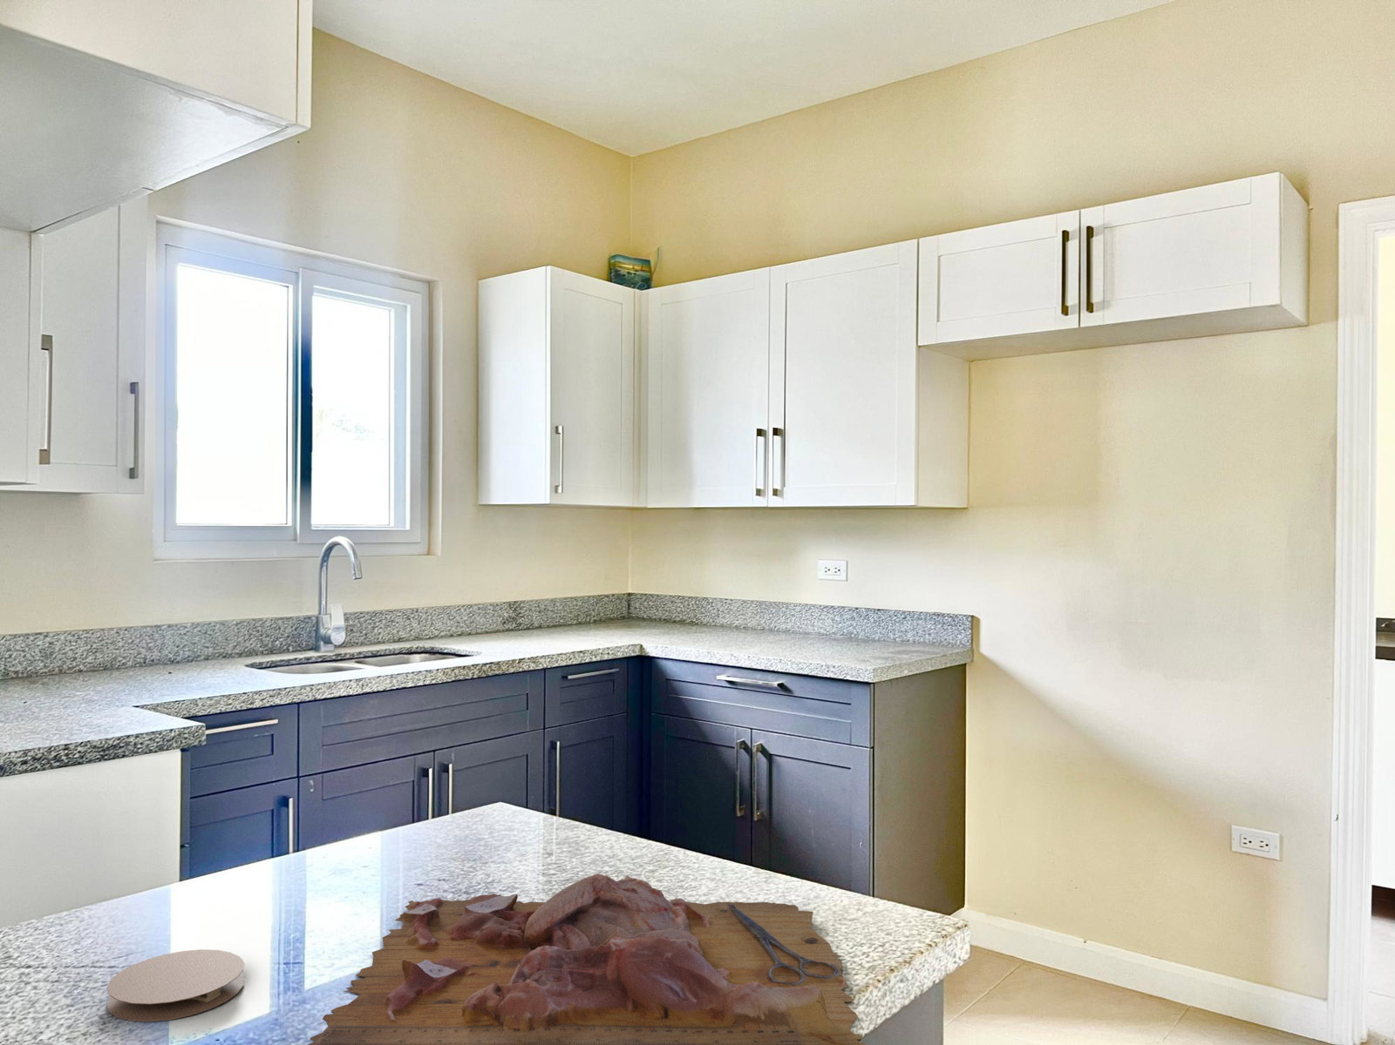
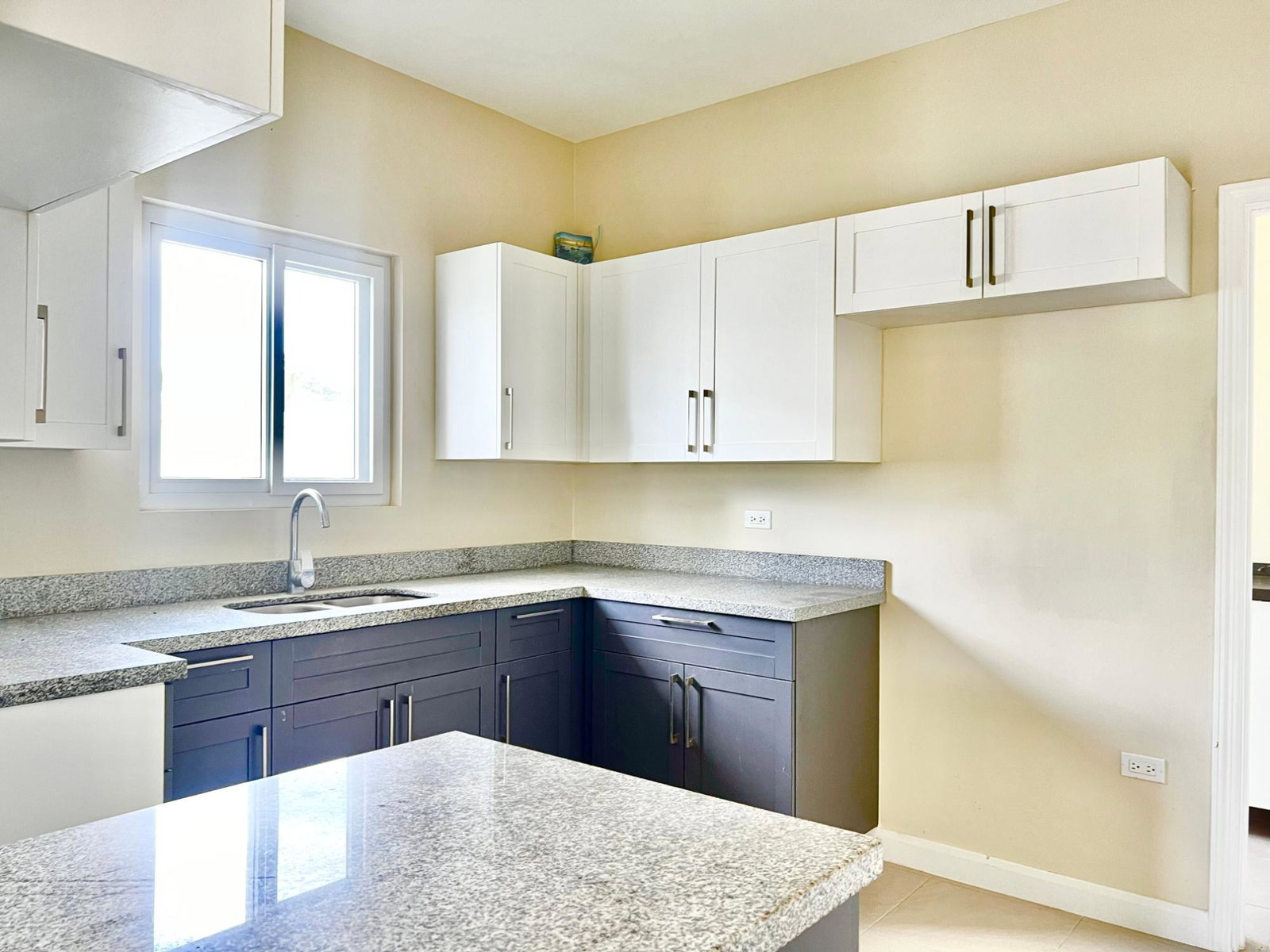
- coaster (177, 984)
- cutting board (602, 933)
